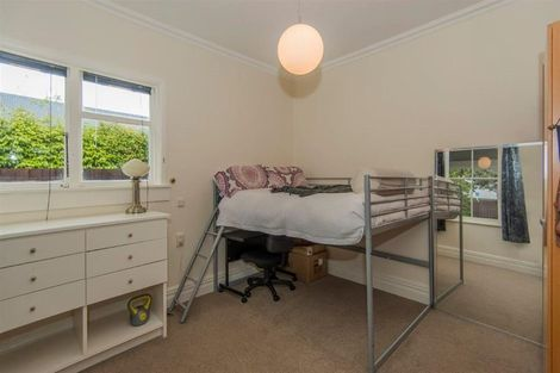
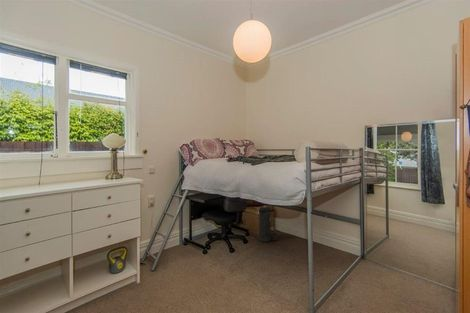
+ canister (267, 222)
